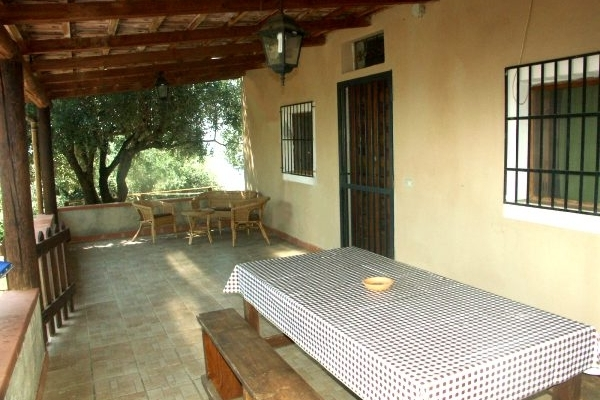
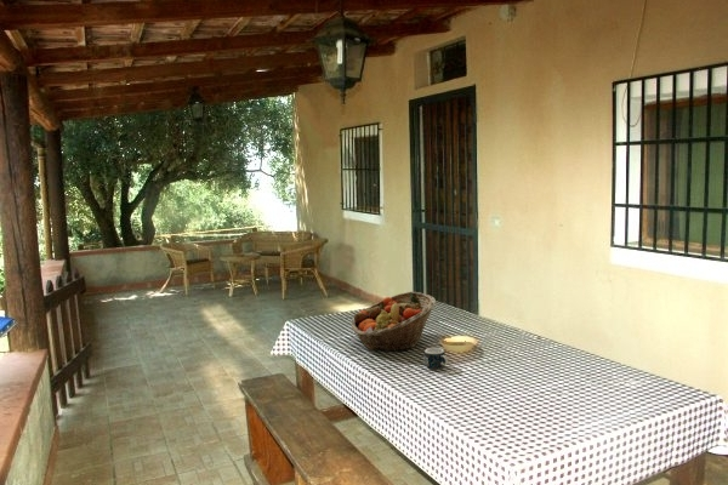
+ fruit basket (392, 319)
+ mug (437, 359)
